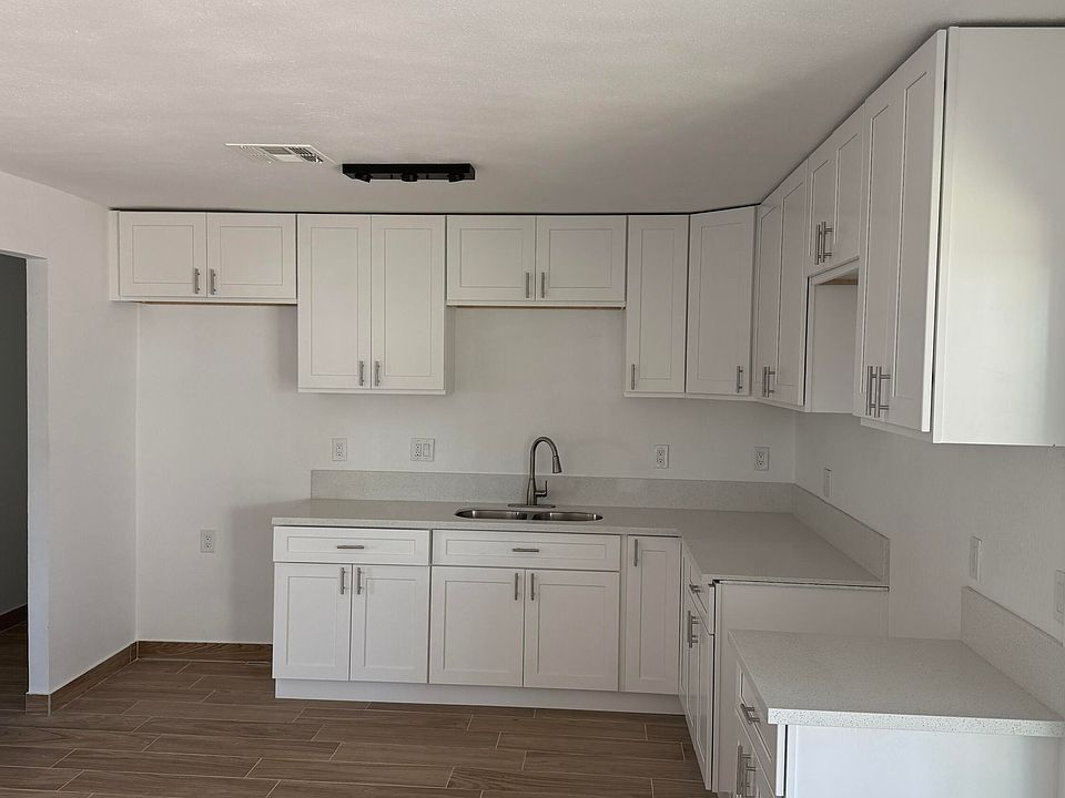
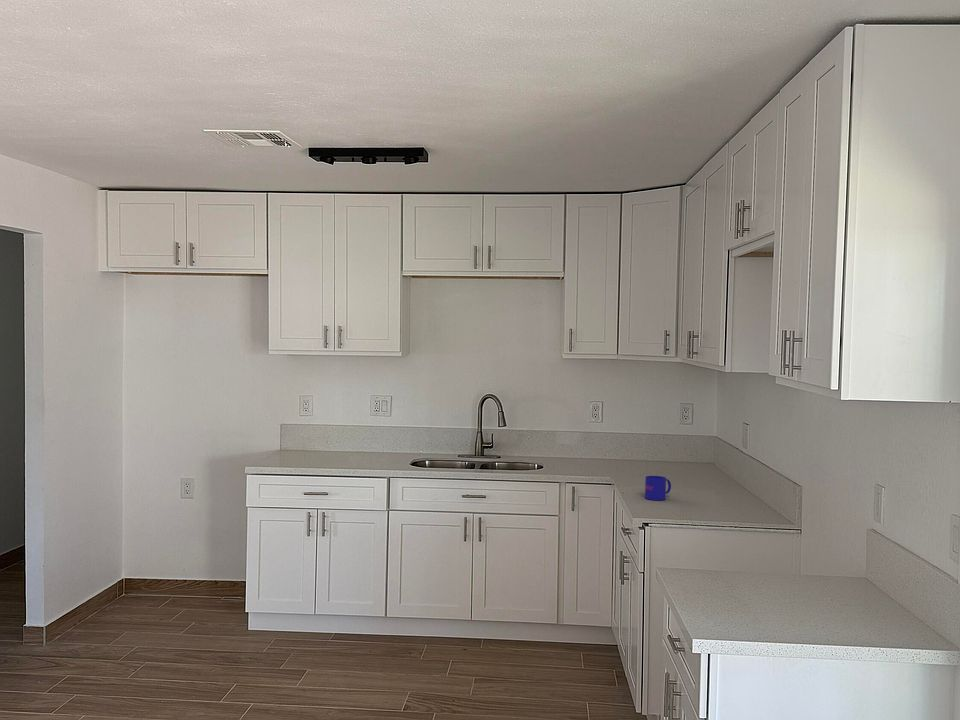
+ mug (658, 487)
